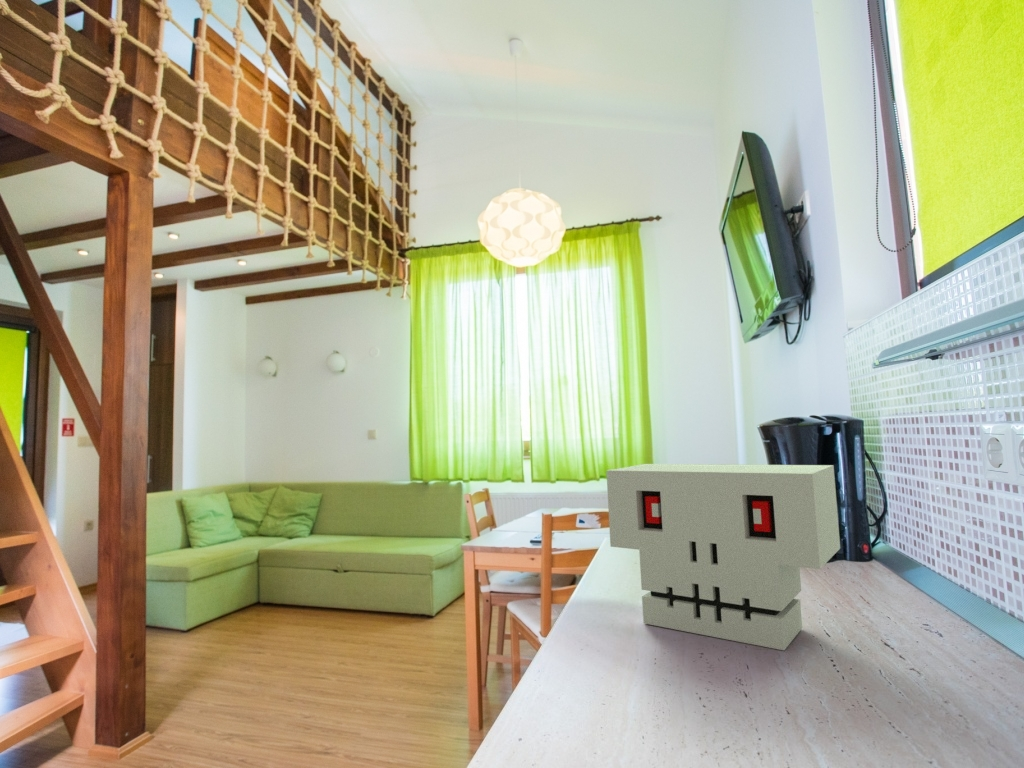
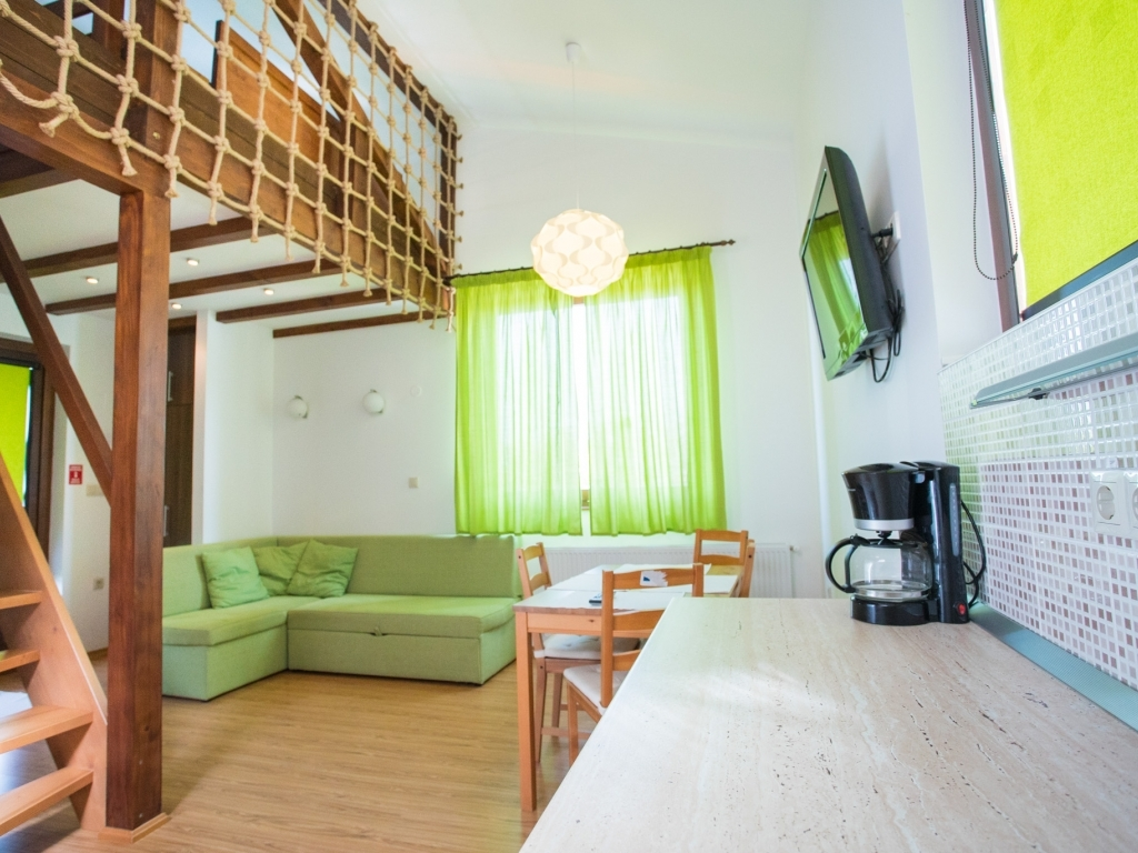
- architectural model (720, 544)
